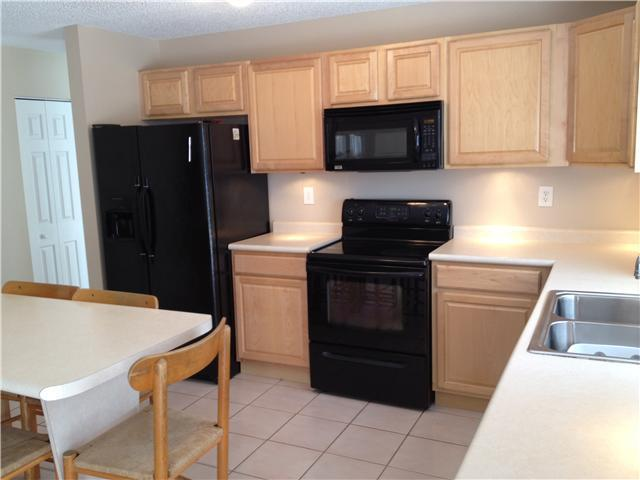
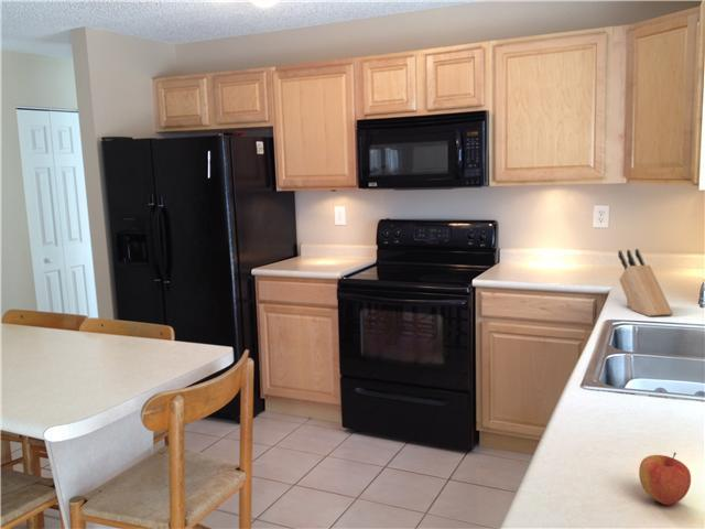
+ knife block (642, 280)
+ apple (664, 476)
